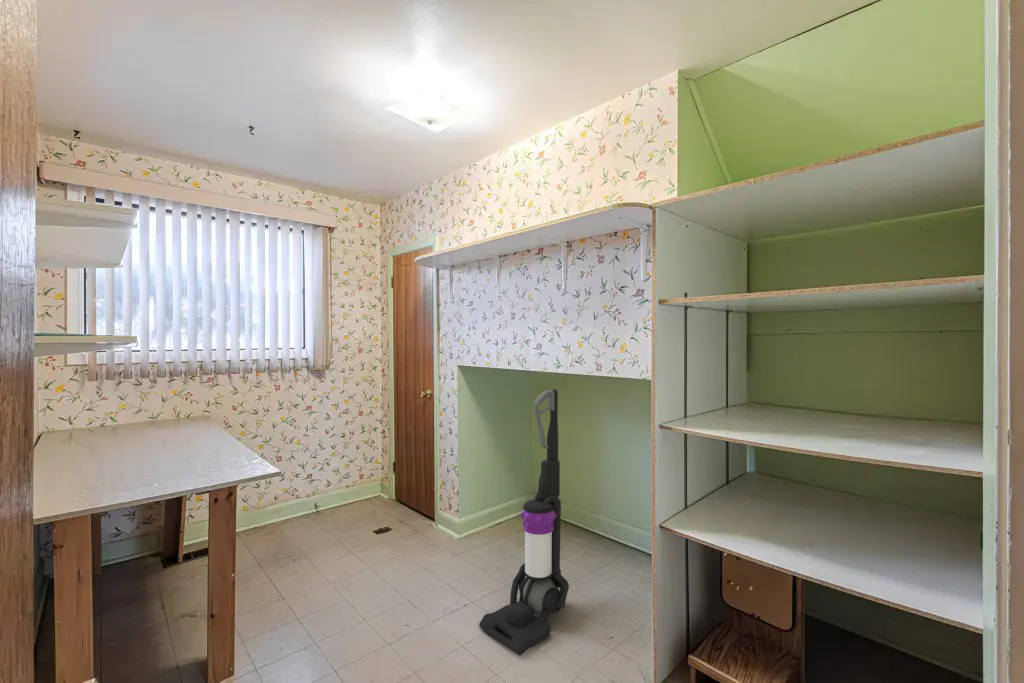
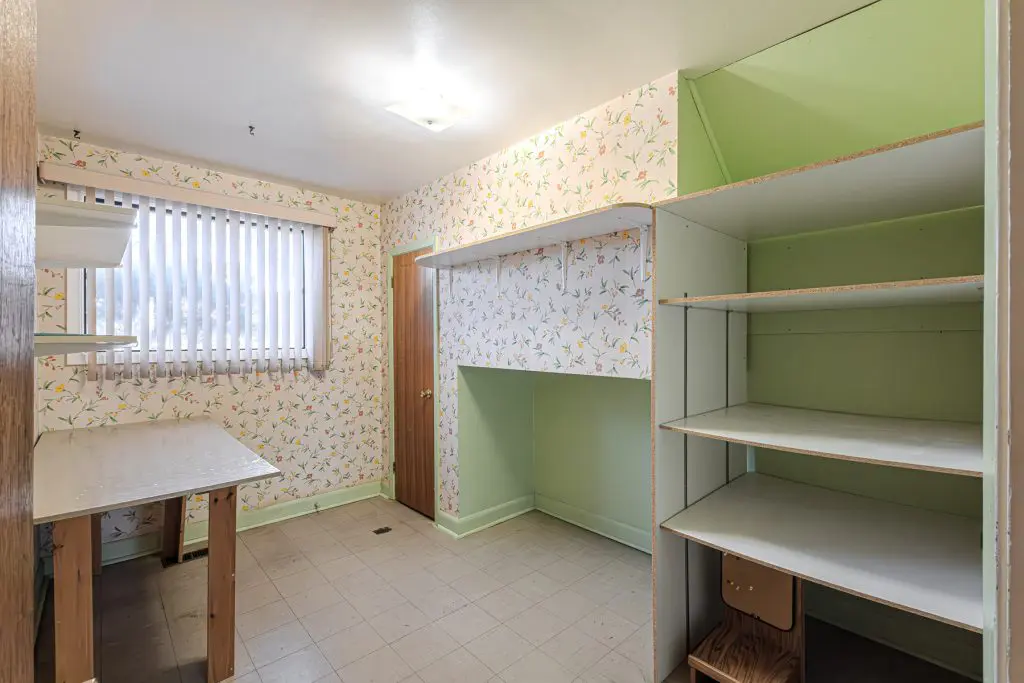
- vacuum cleaner (532, 506)
